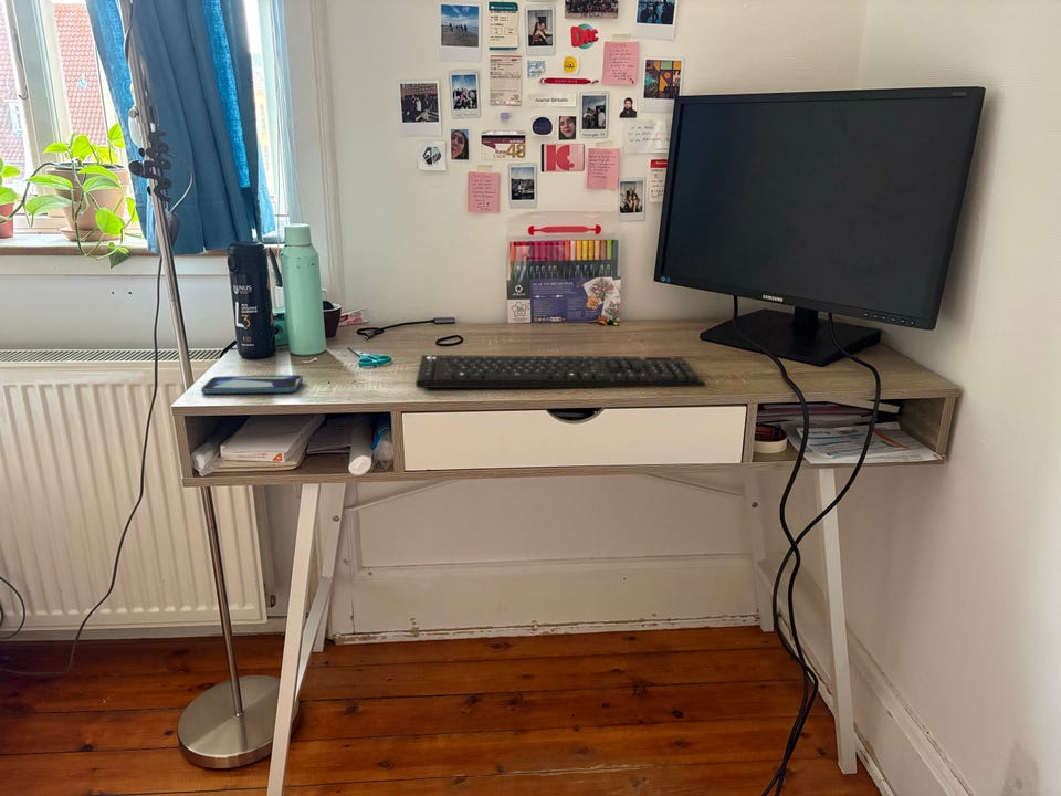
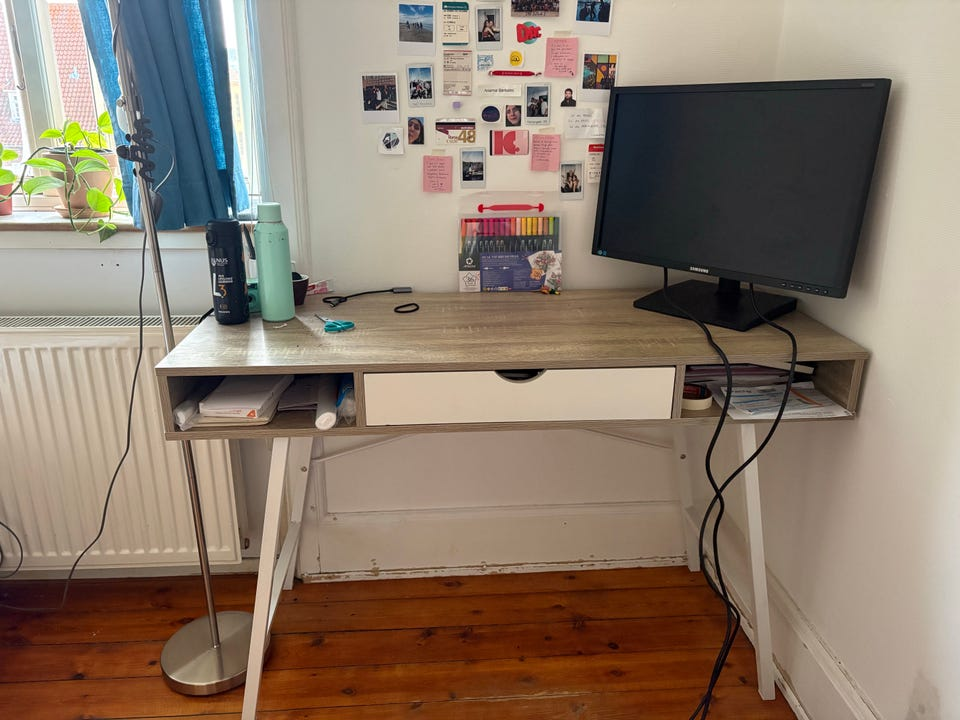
- keyboard (557, 369)
- smartphone (253, 384)
